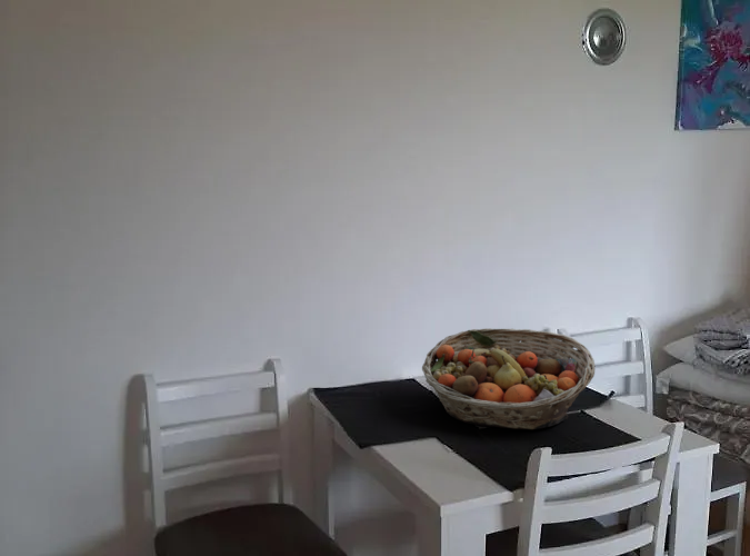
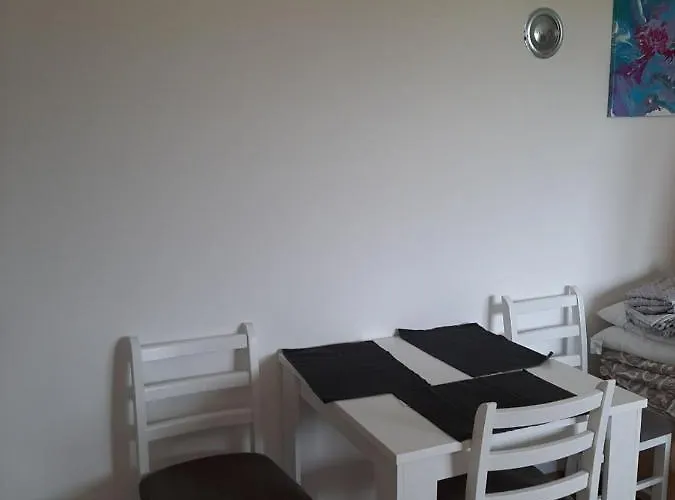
- fruit basket (506, 376)
